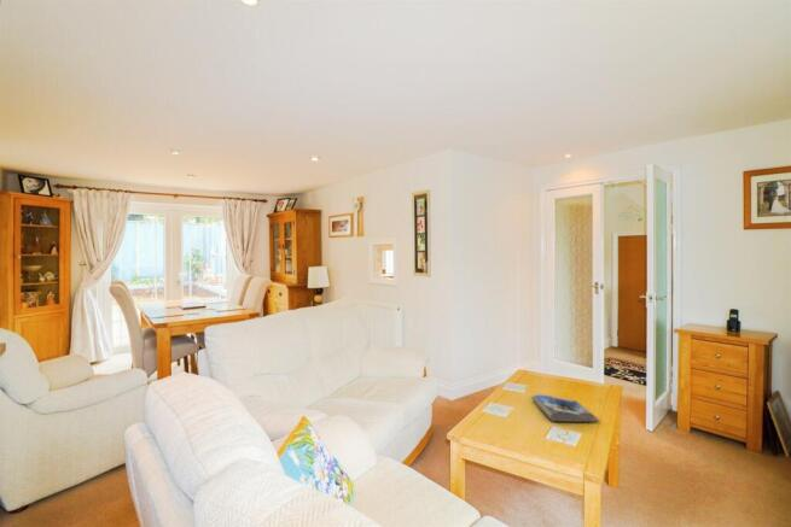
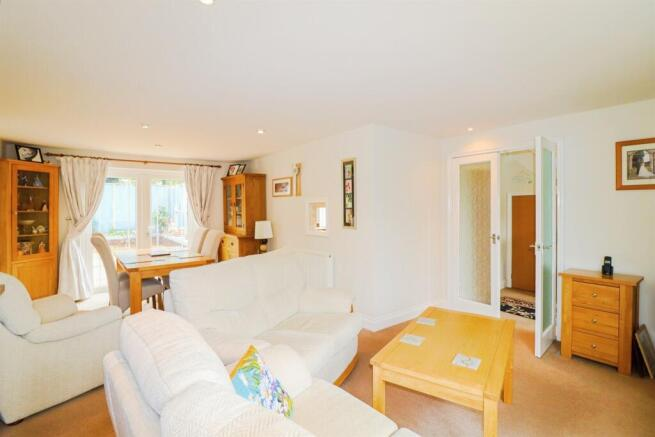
- magazine (563, 406)
